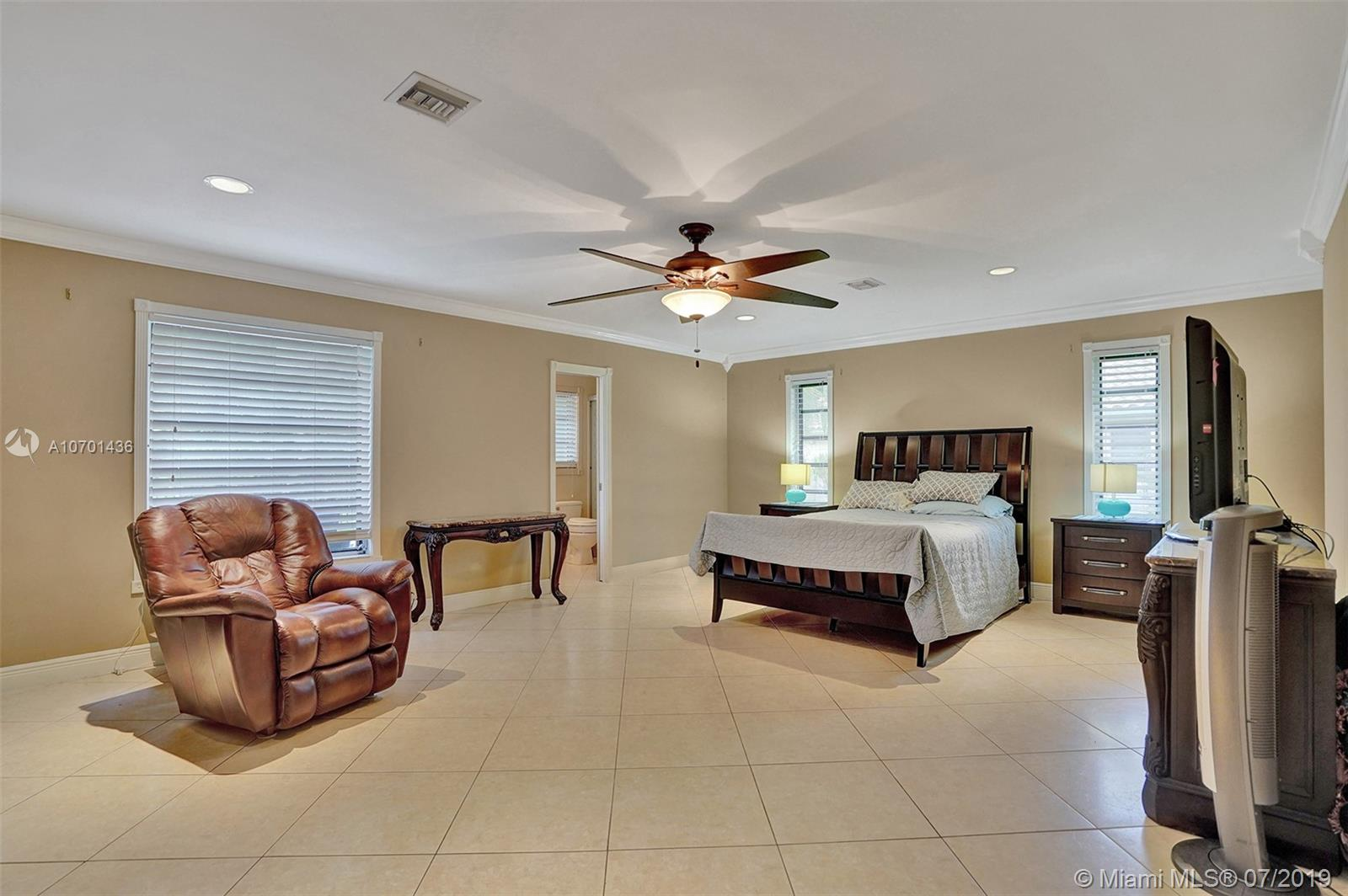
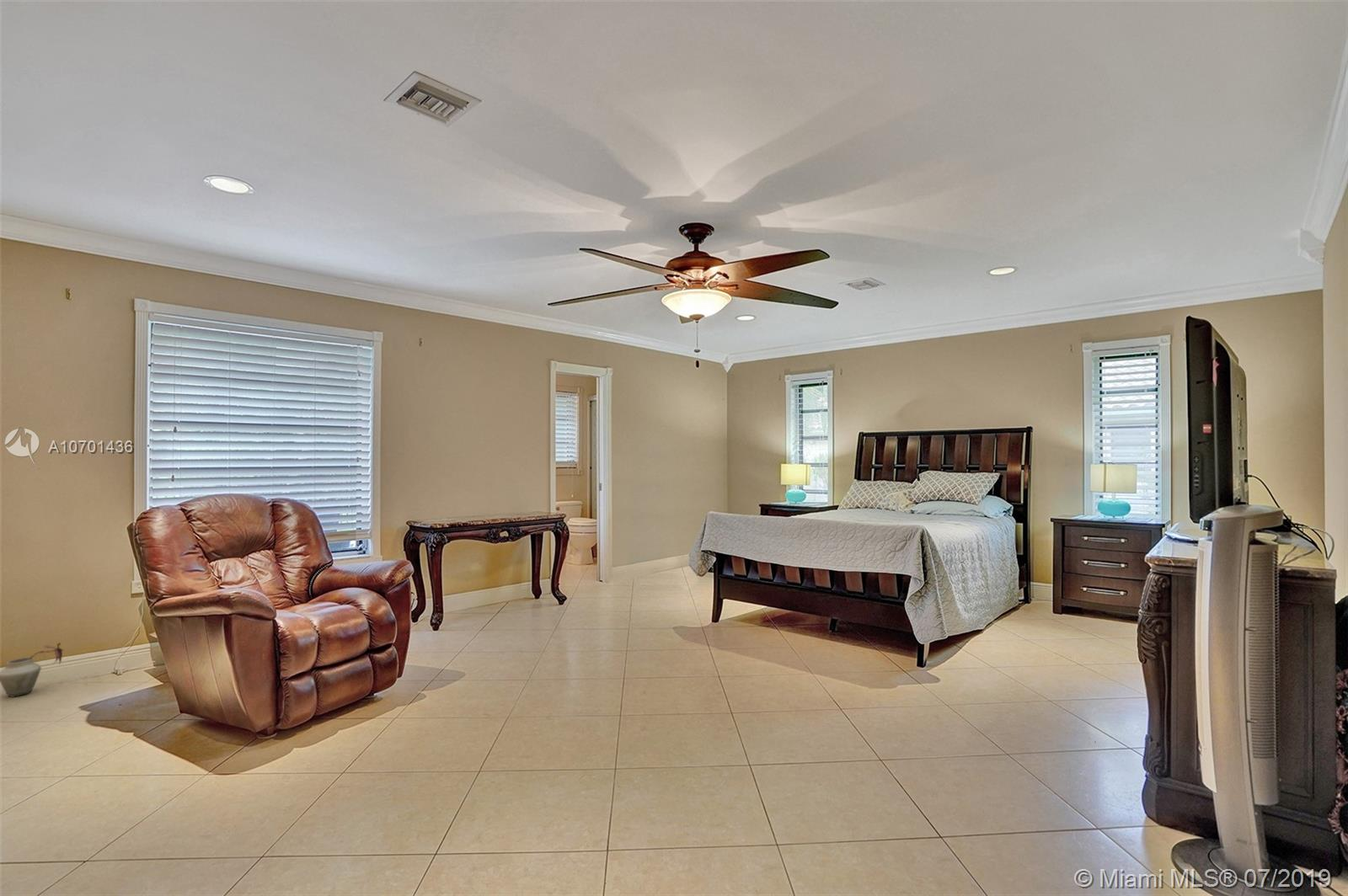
+ vase (31, 668)
